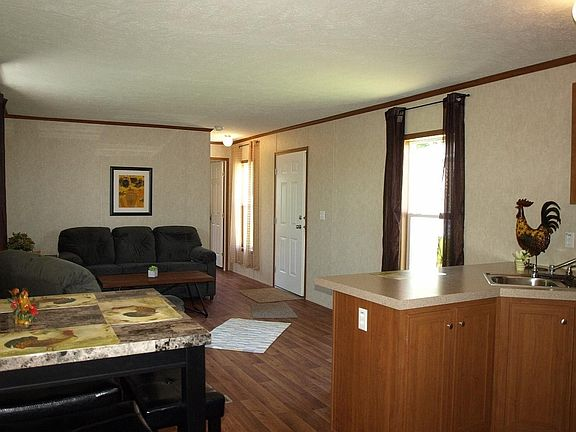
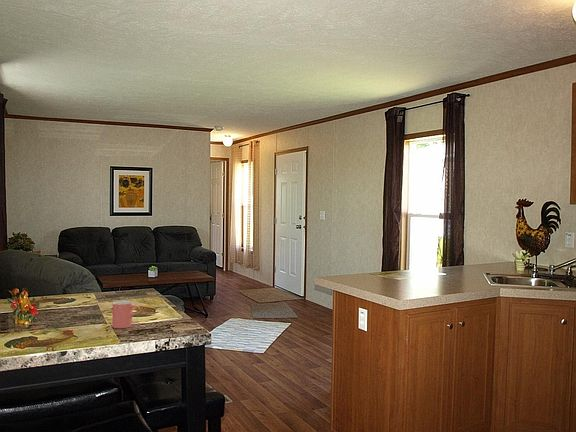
+ cup (126, 314)
